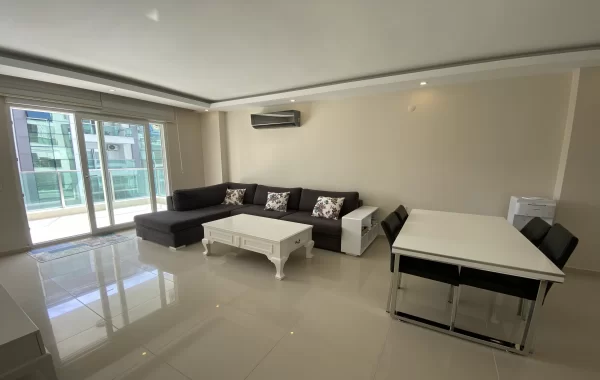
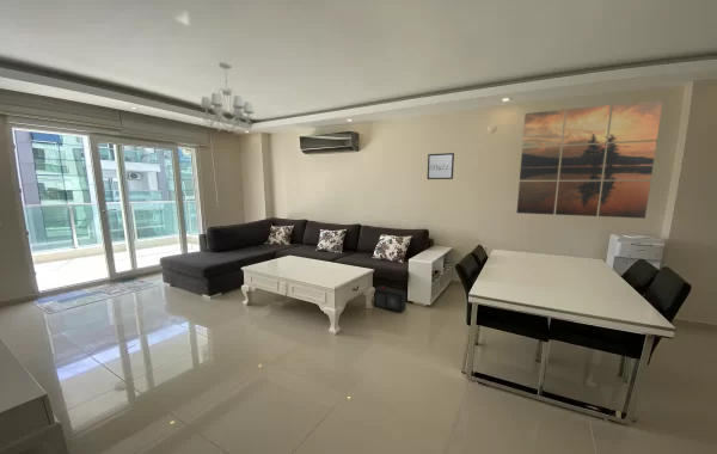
+ wall art (440, 166)
+ wall art (581, 162)
+ speaker (388, 297)
+ chandelier (227, 100)
